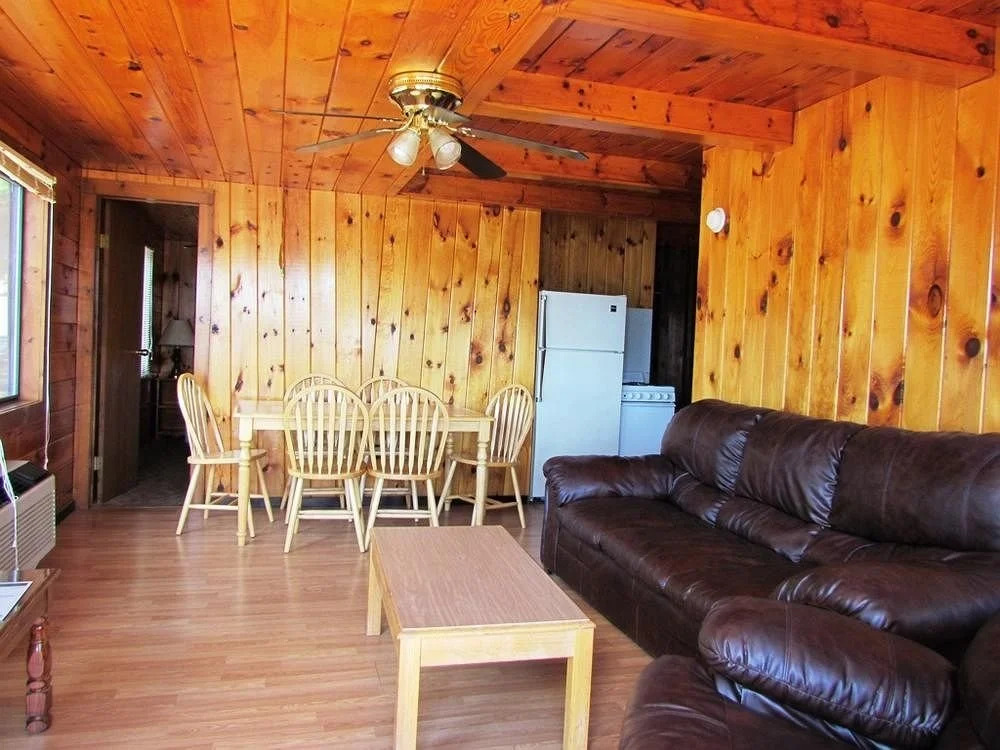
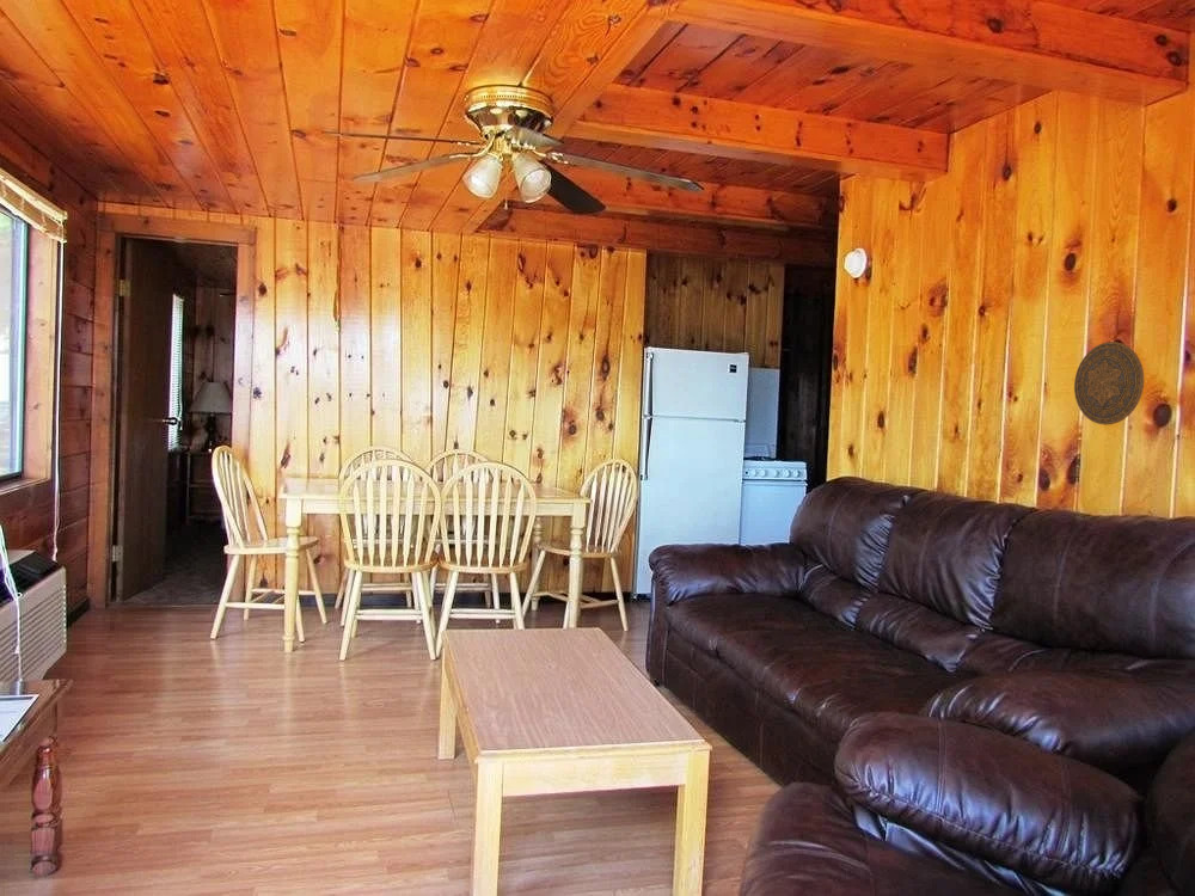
+ decorative plate (1104, 382)
